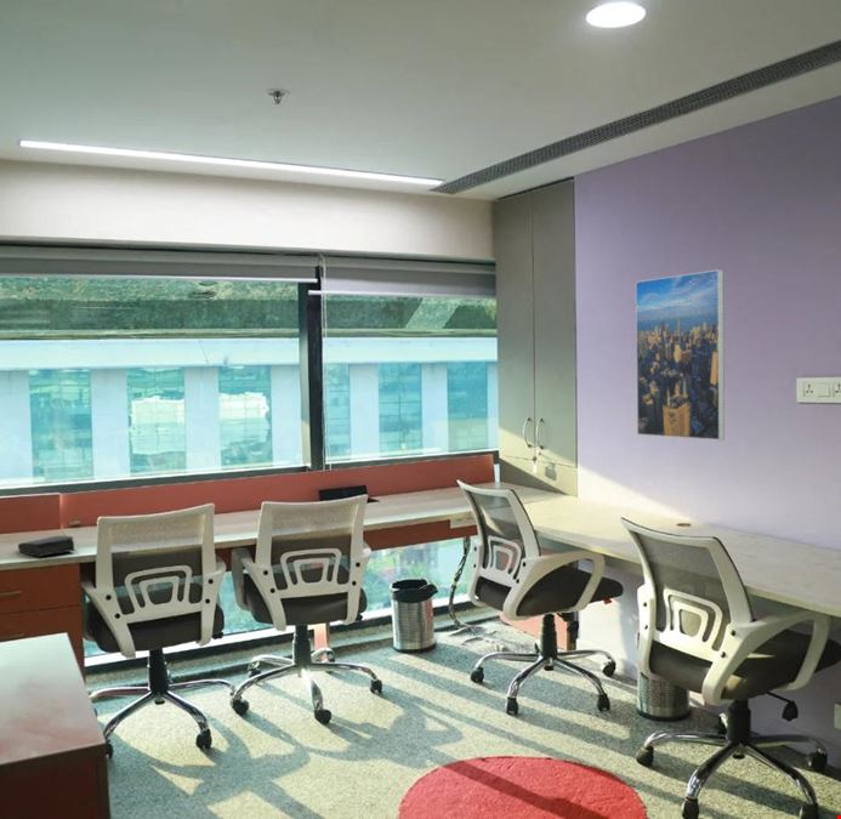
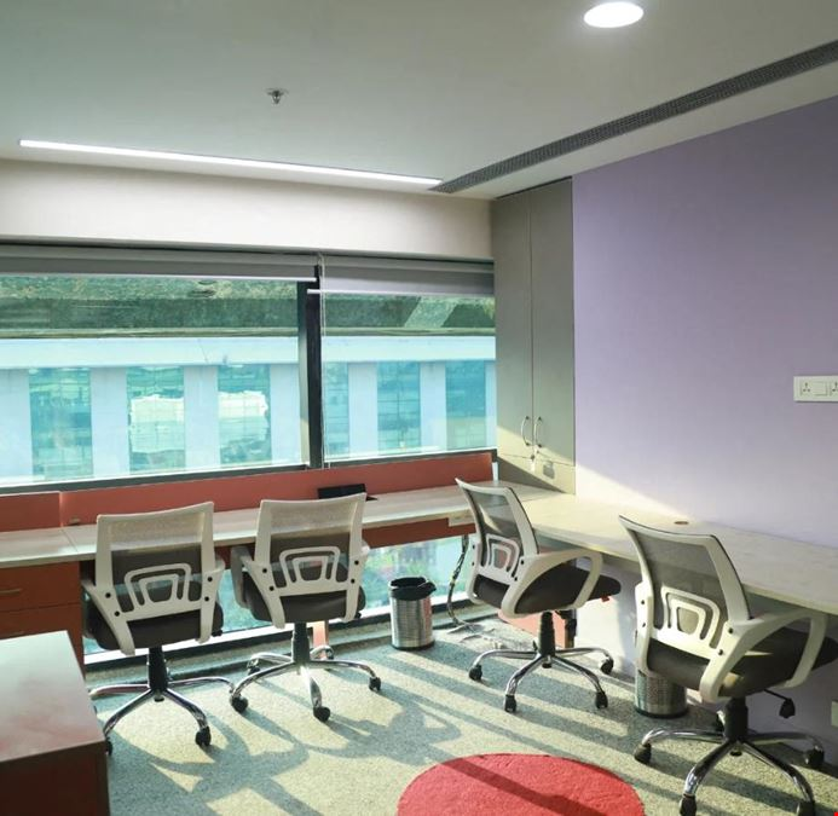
- book (46, 544)
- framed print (677, 357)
